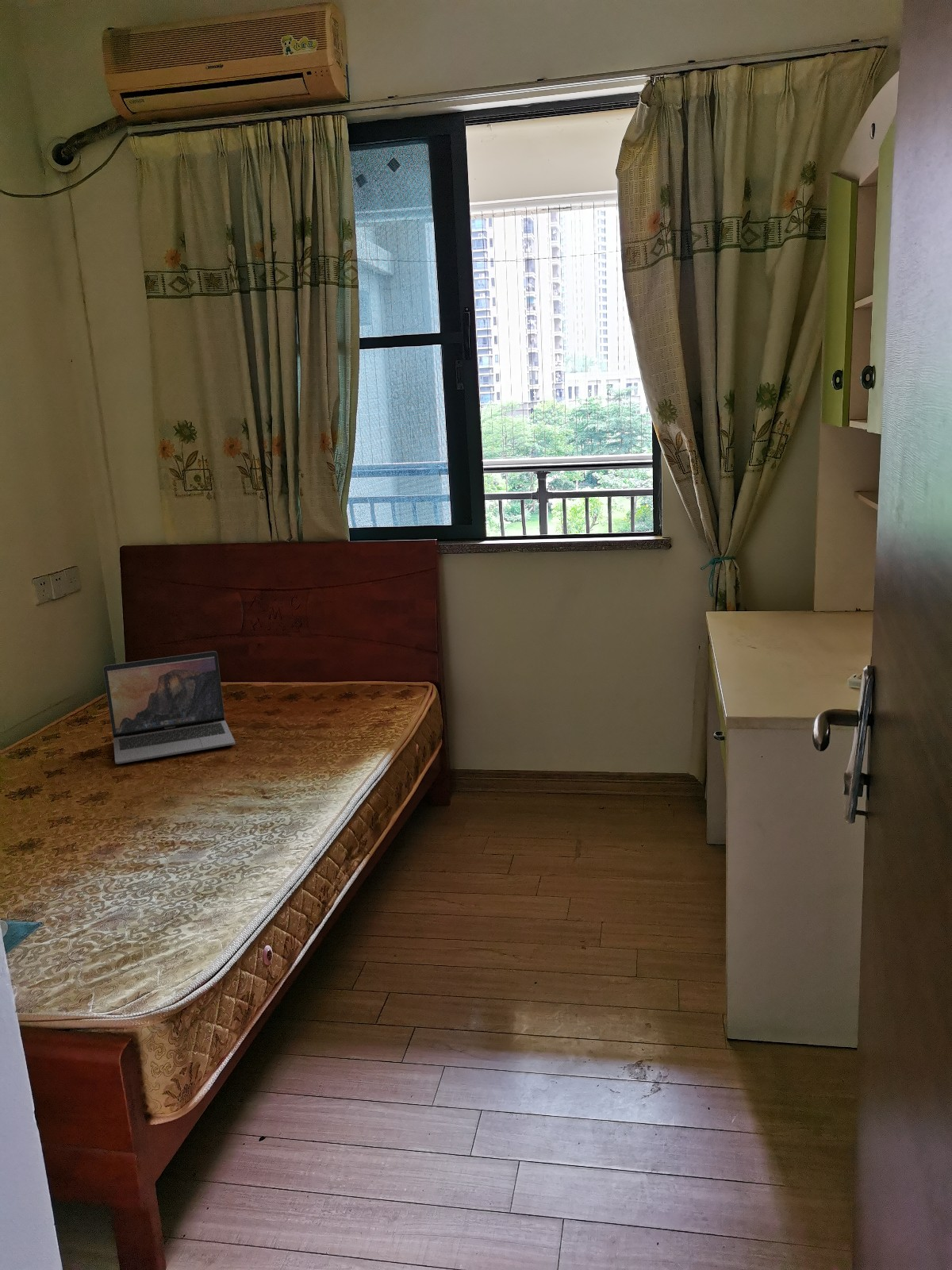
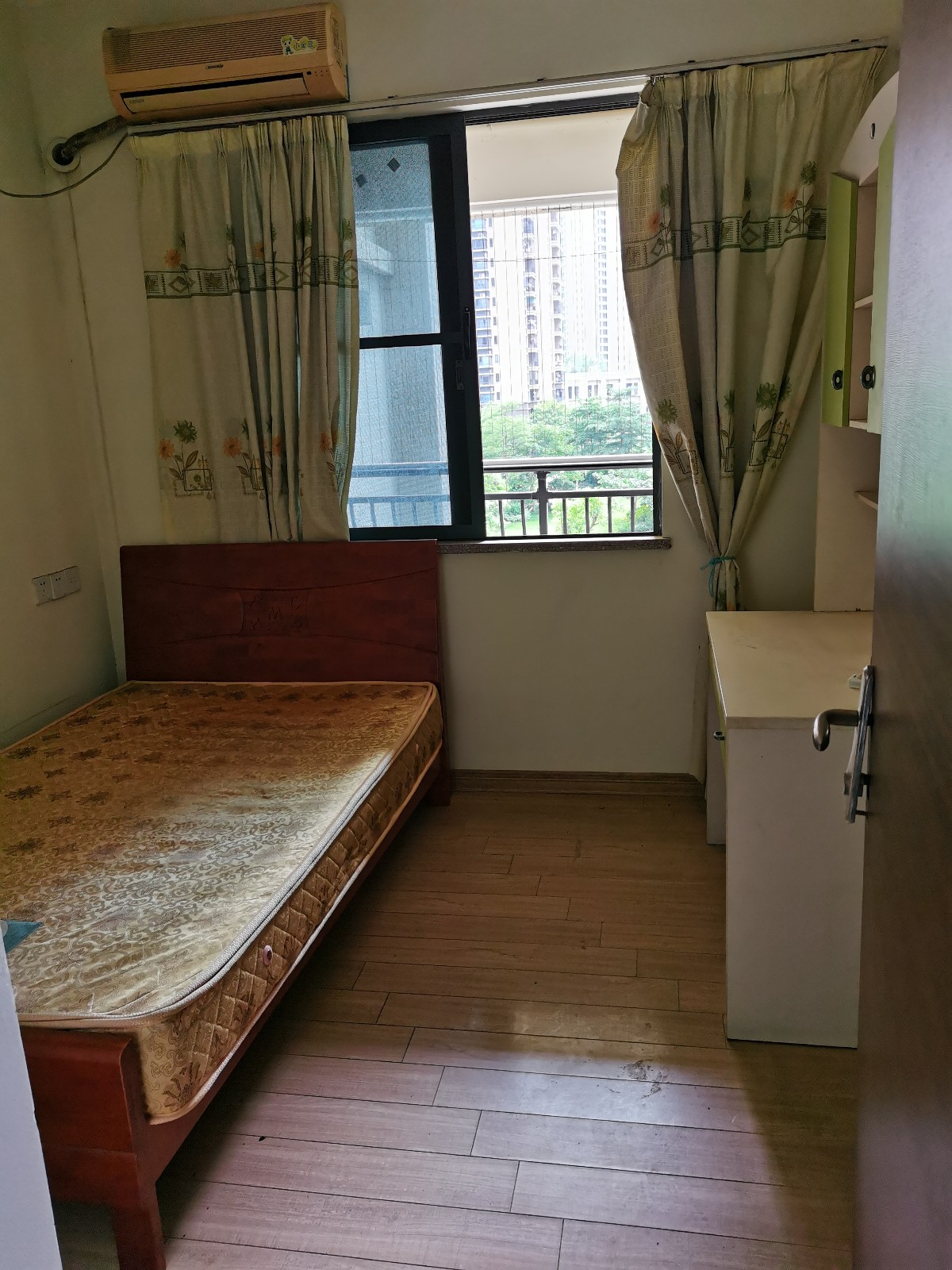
- laptop (168, 705)
